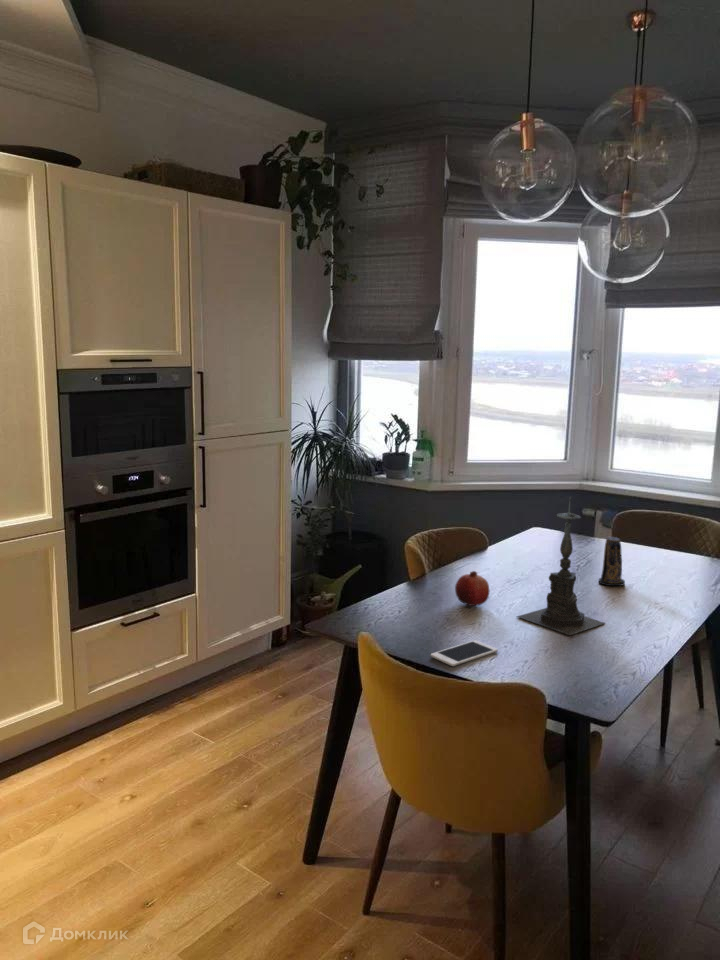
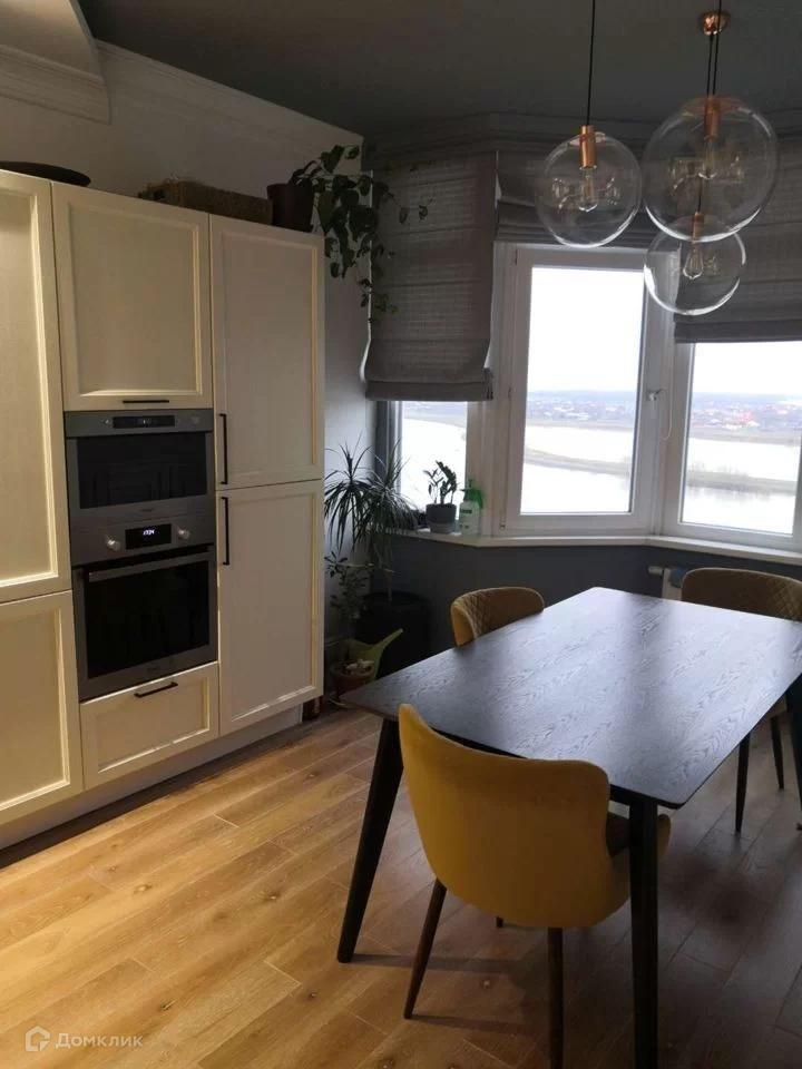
- candle holder (564, 559)
- cell phone (464, 652)
- candle (613, 560)
- fruit (472, 588)
